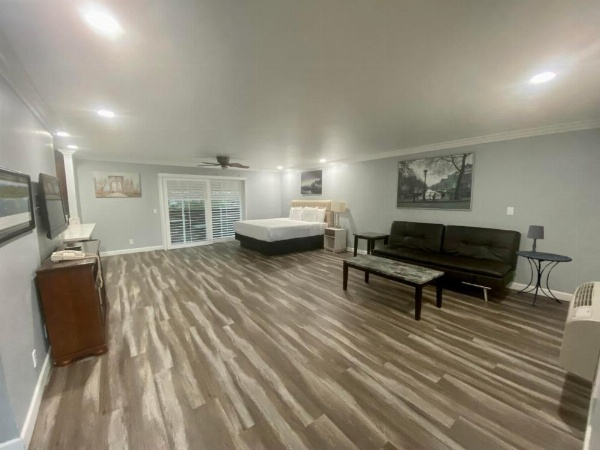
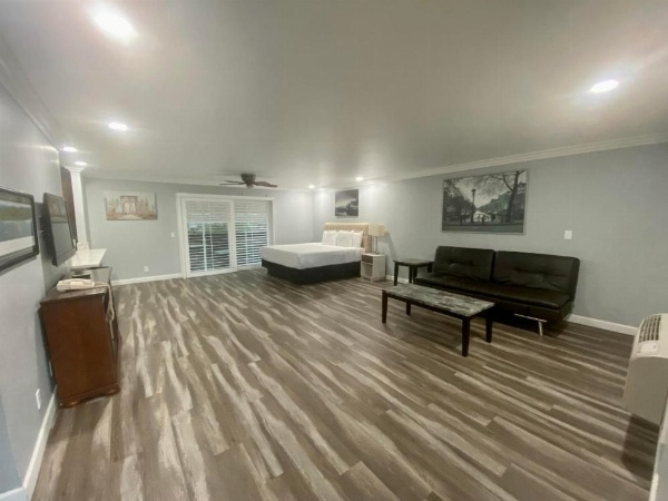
- table lamp (534, 240)
- side table (539, 278)
